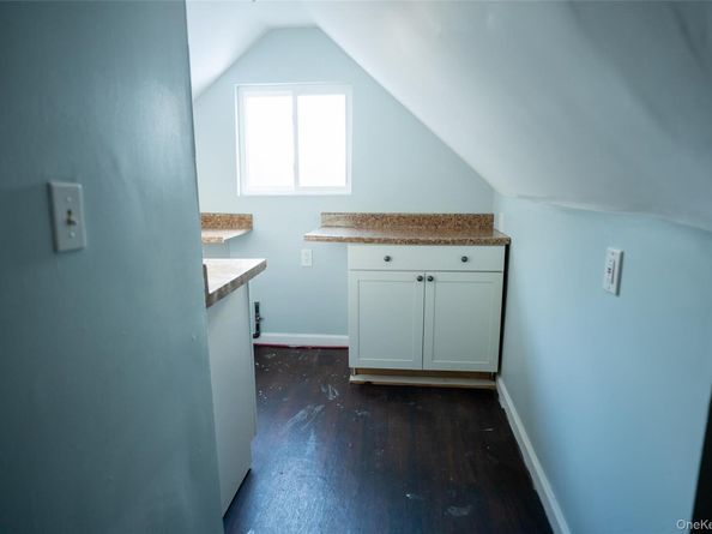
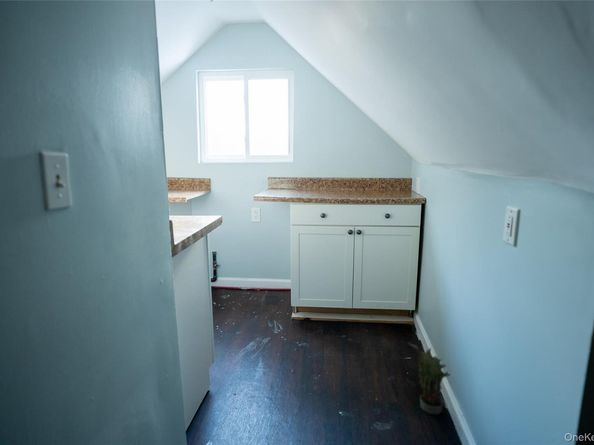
+ potted plant (427, 375)
